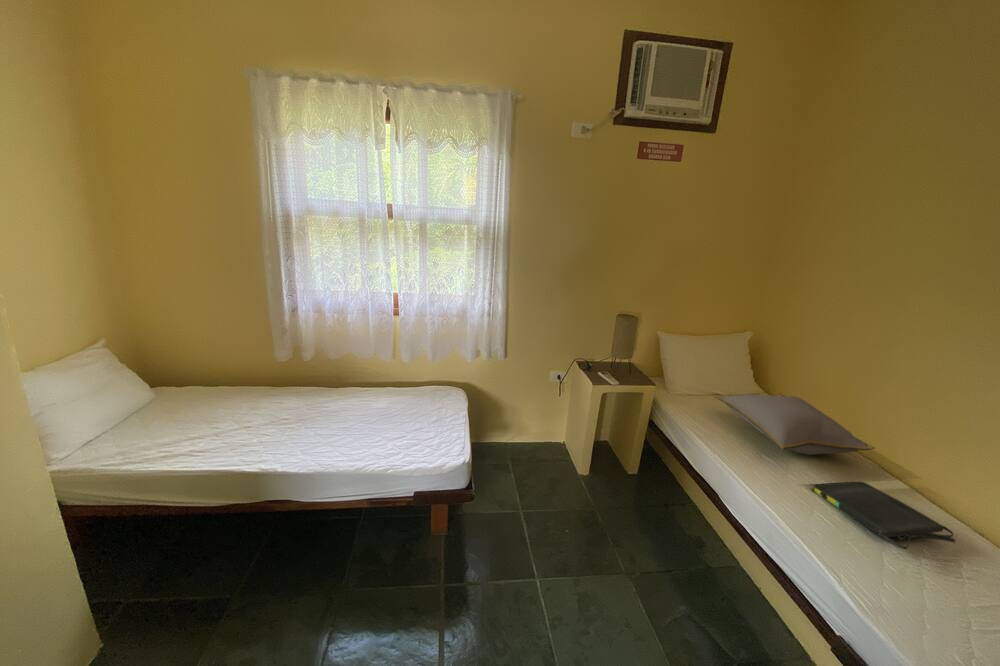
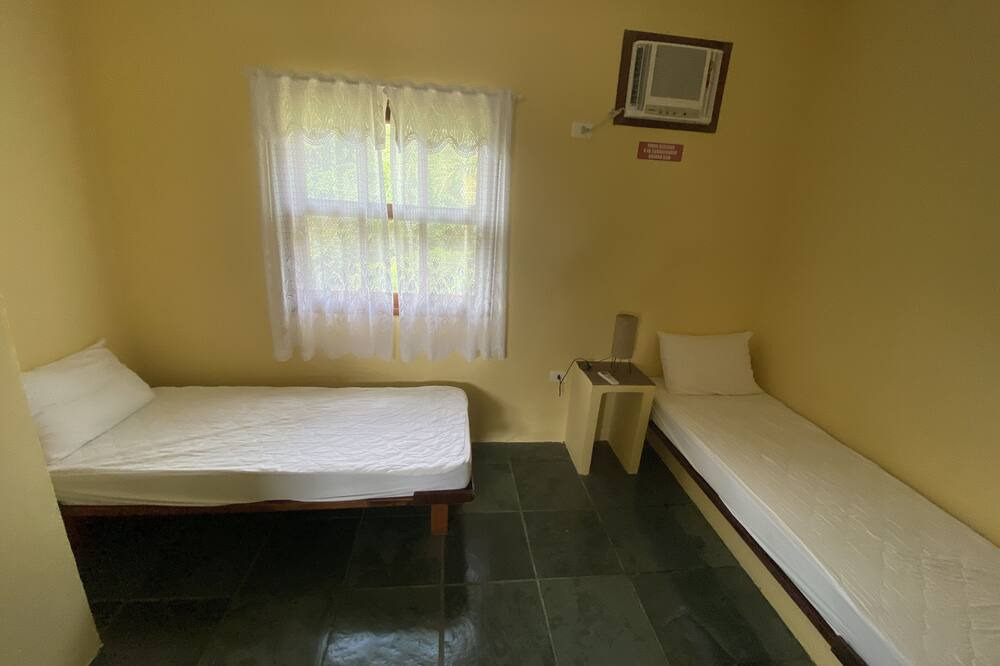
- cushion (781, 420)
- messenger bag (880, 512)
